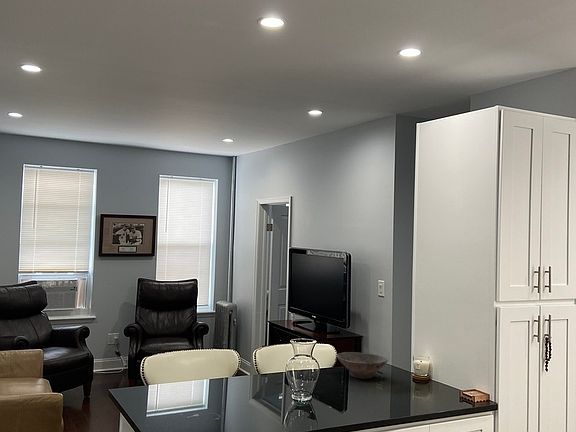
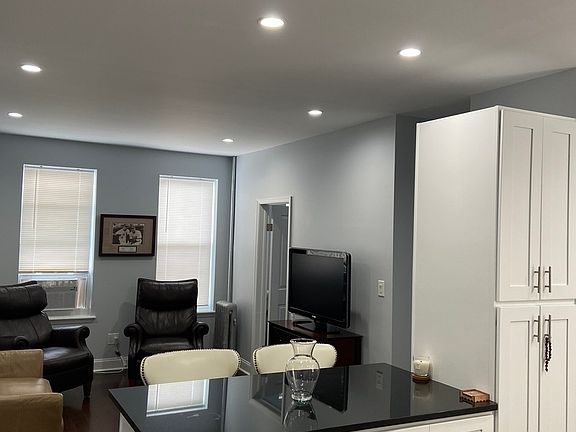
- bowl (361, 366)
